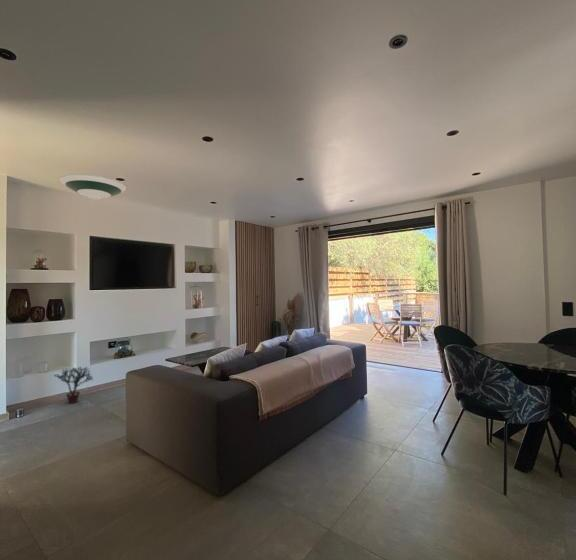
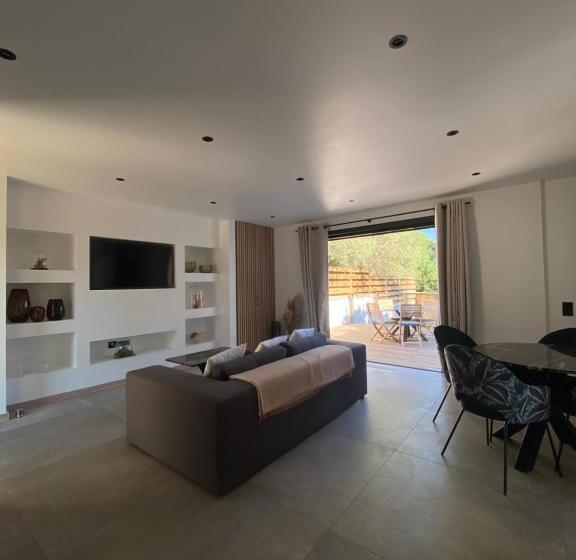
- potted plant (74, 384)
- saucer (94, 191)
